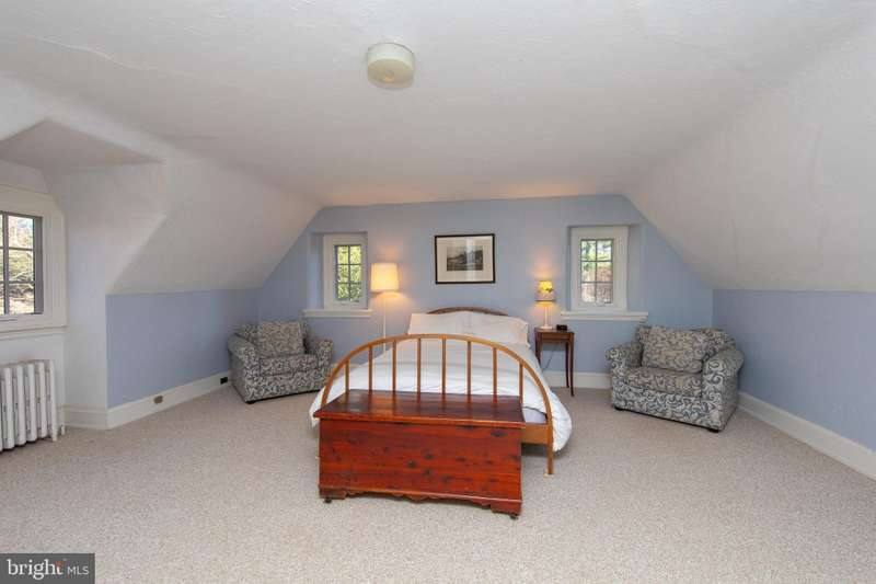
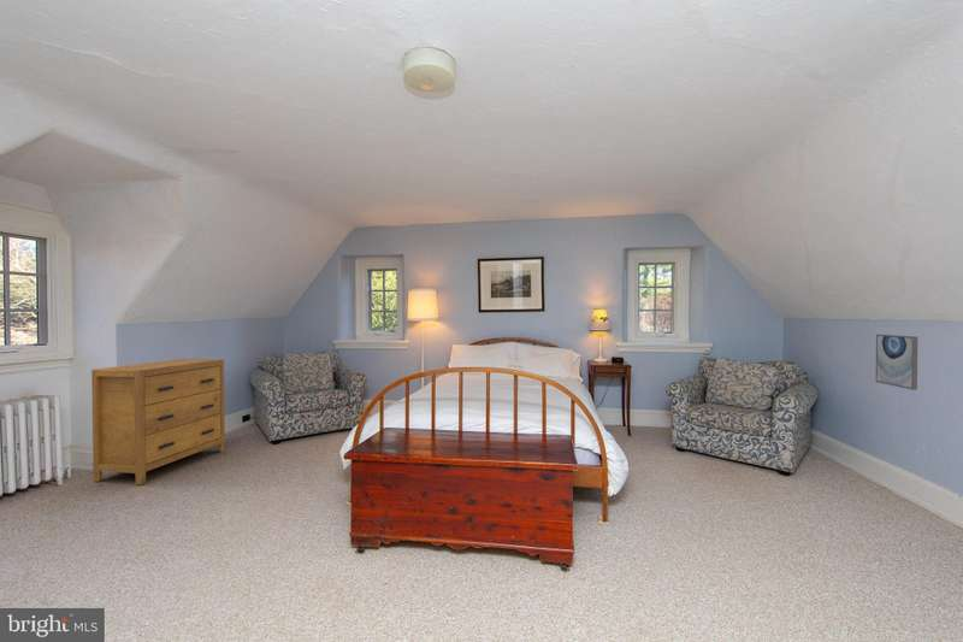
+ wall art (894, 360)
+ dresser (166, 414)
